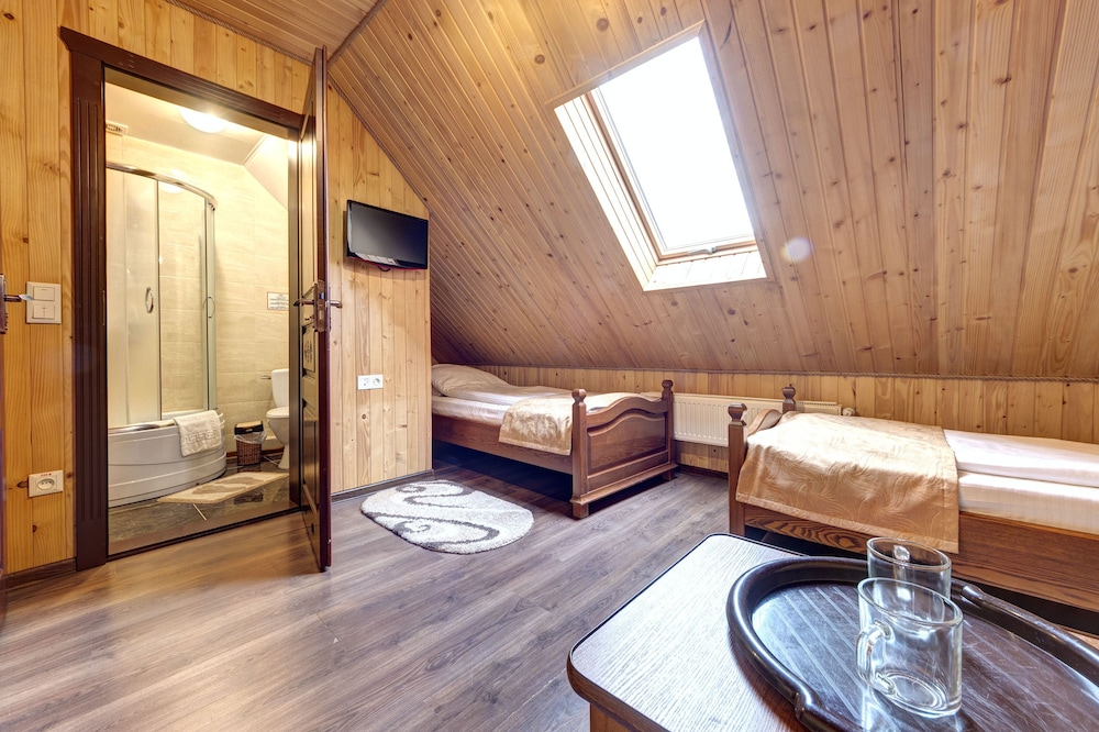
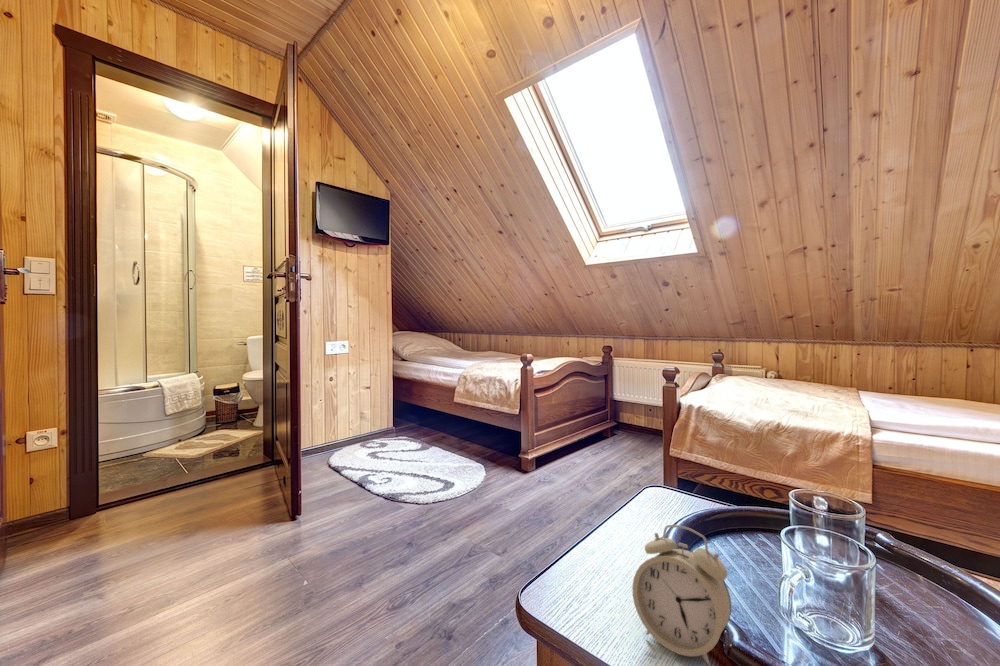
+ alarm clock (680, 585)
